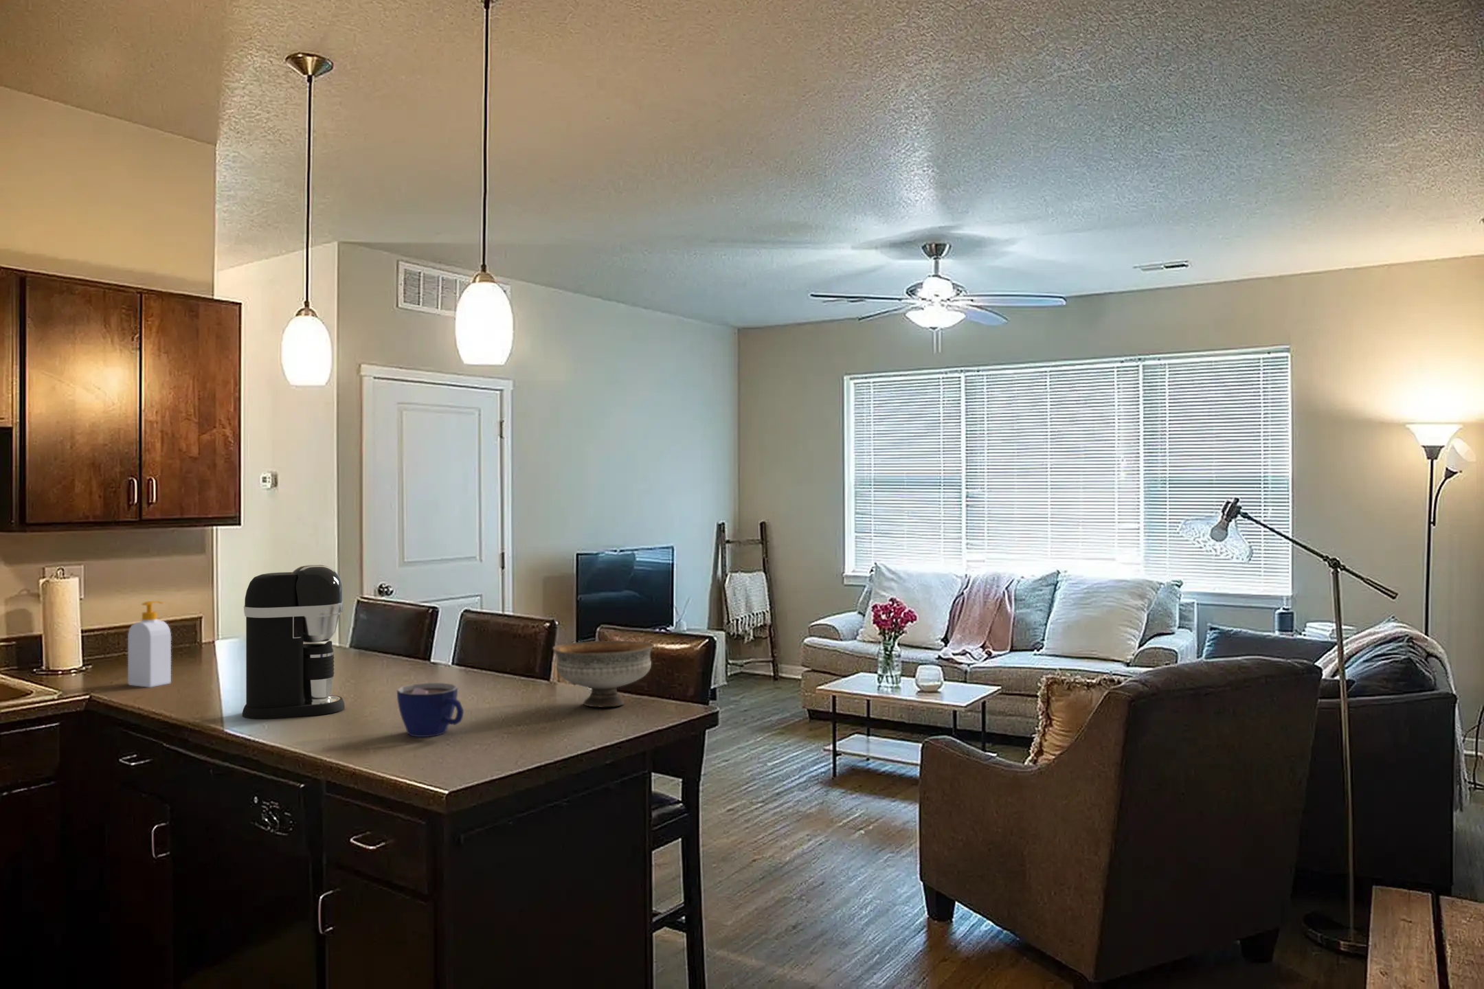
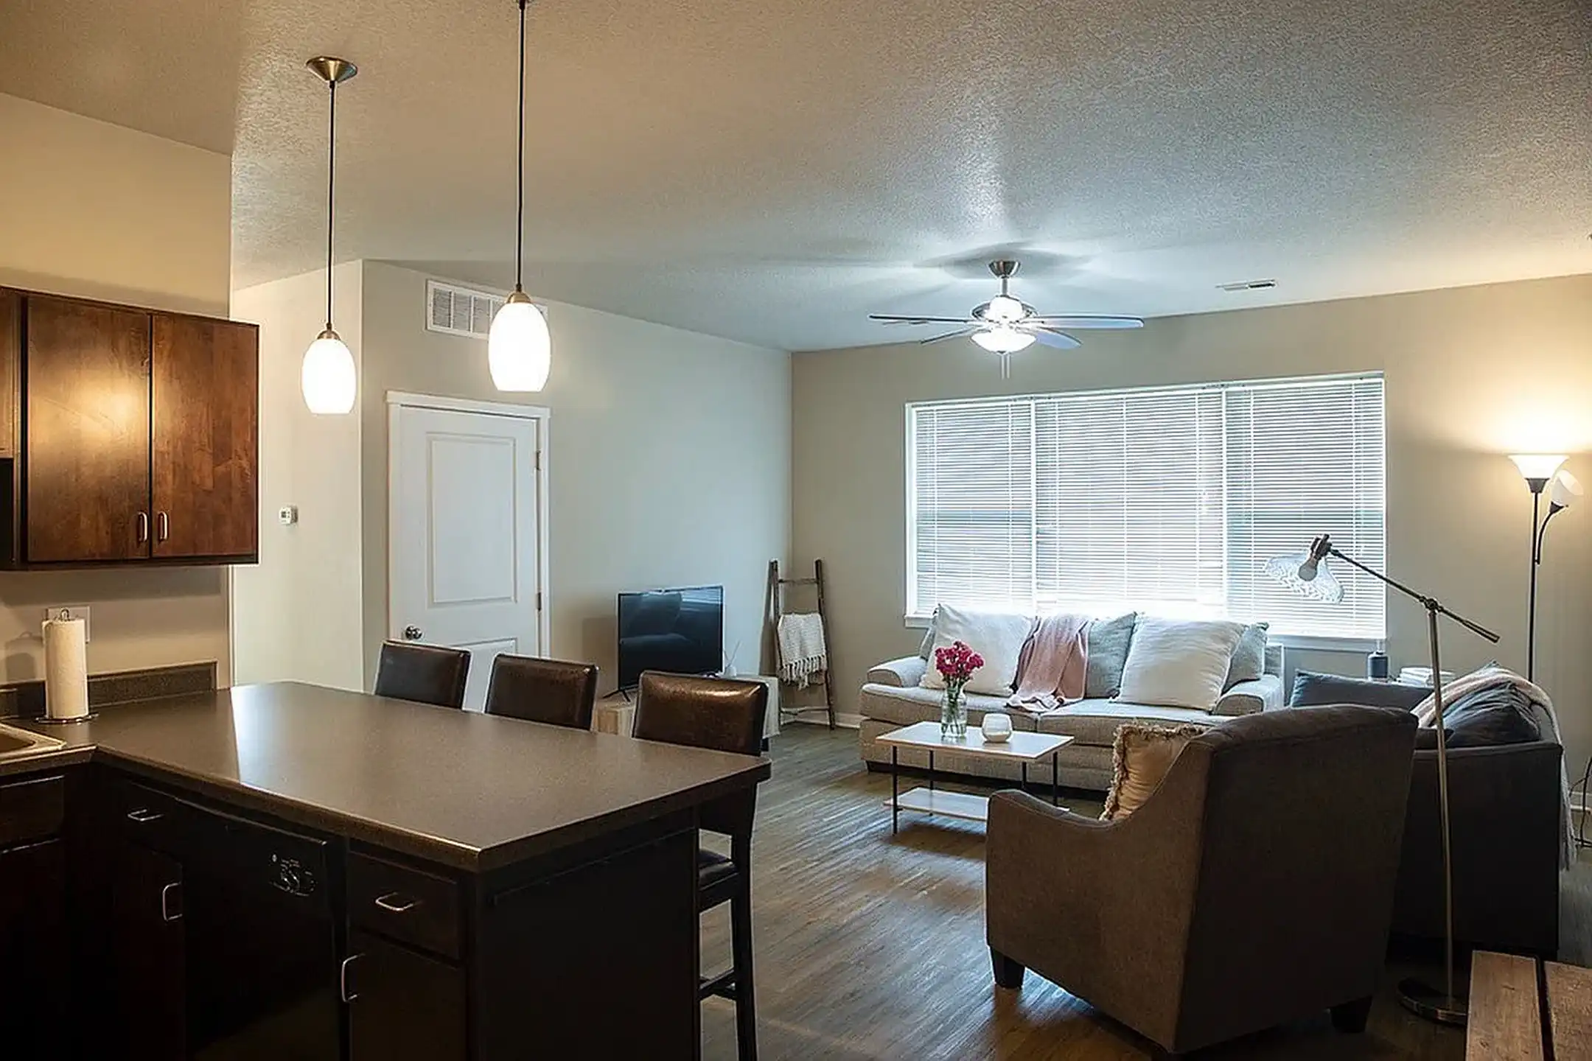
- bowl (603, 673)
- soap bottle (150, 642)
- coffee maker (294, 638)
- cup (434, 711)
